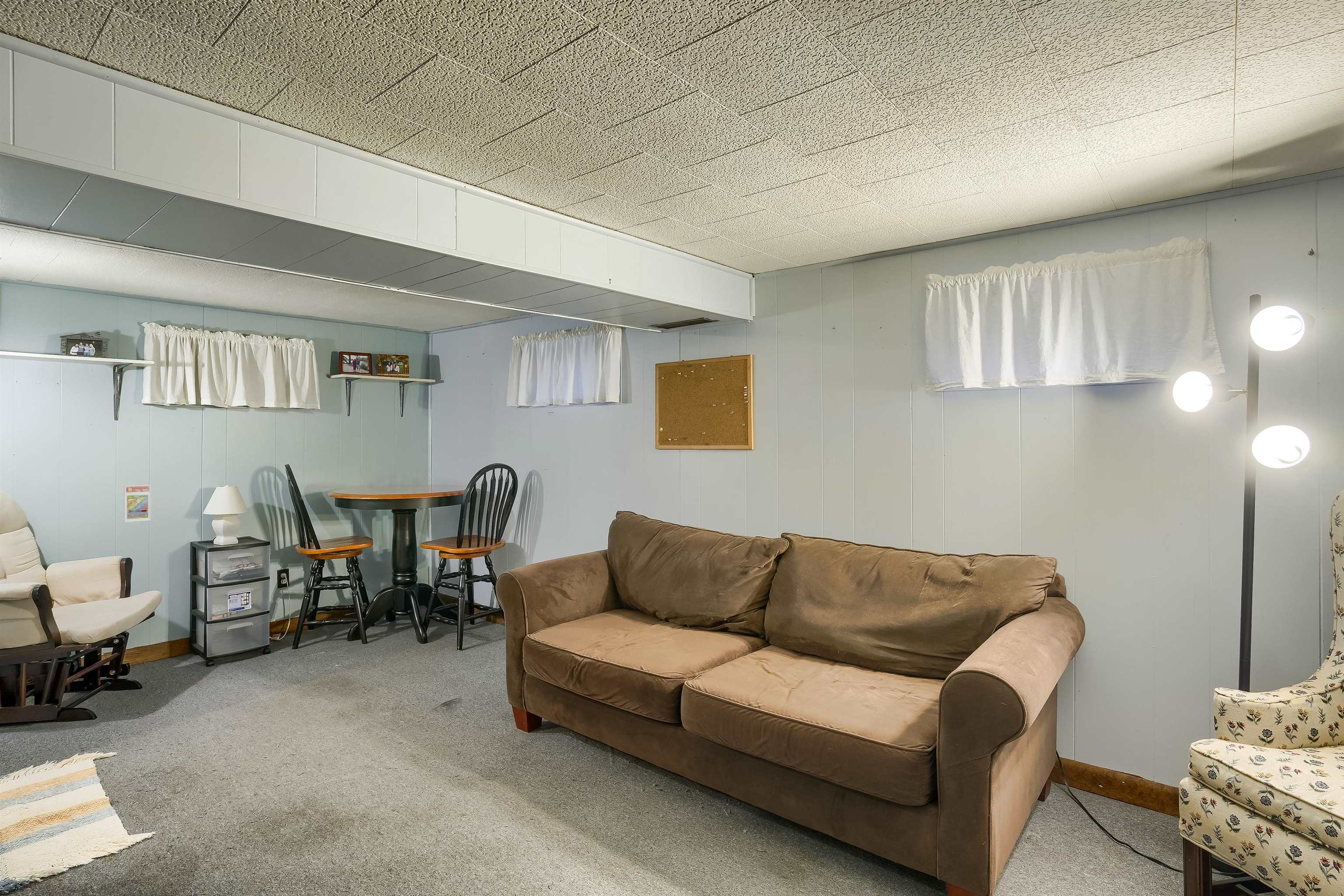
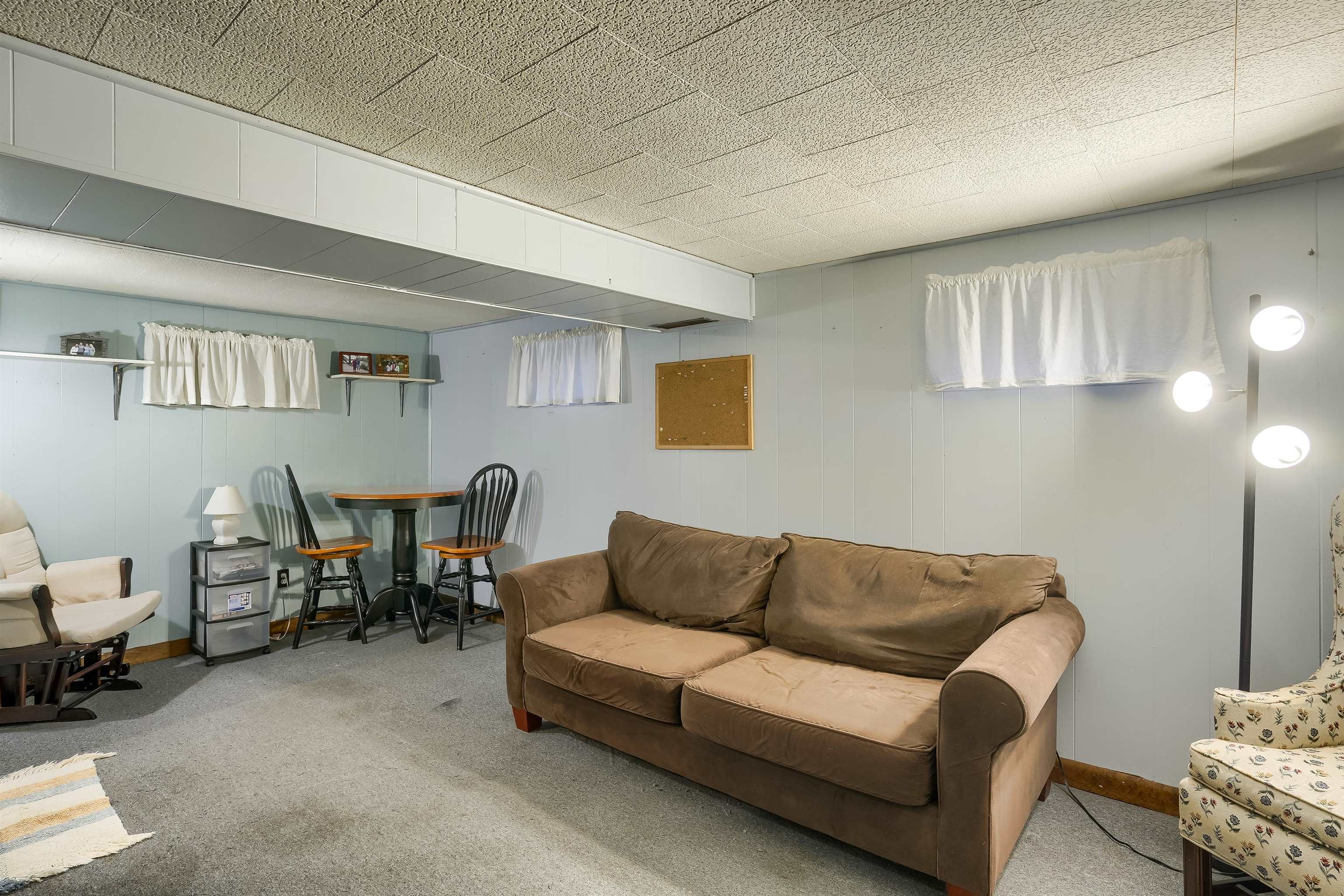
- trading card display case (137, 503)
